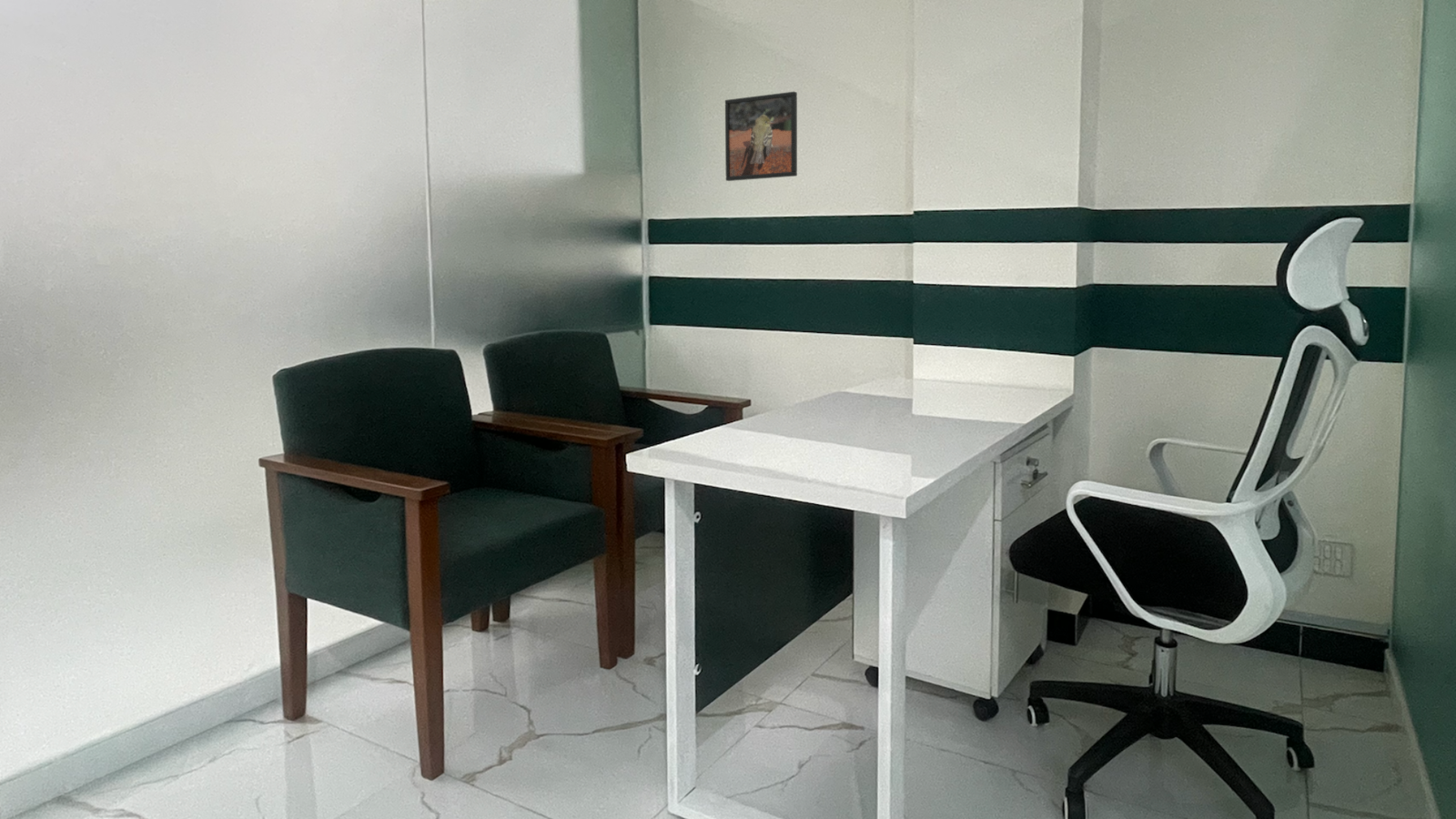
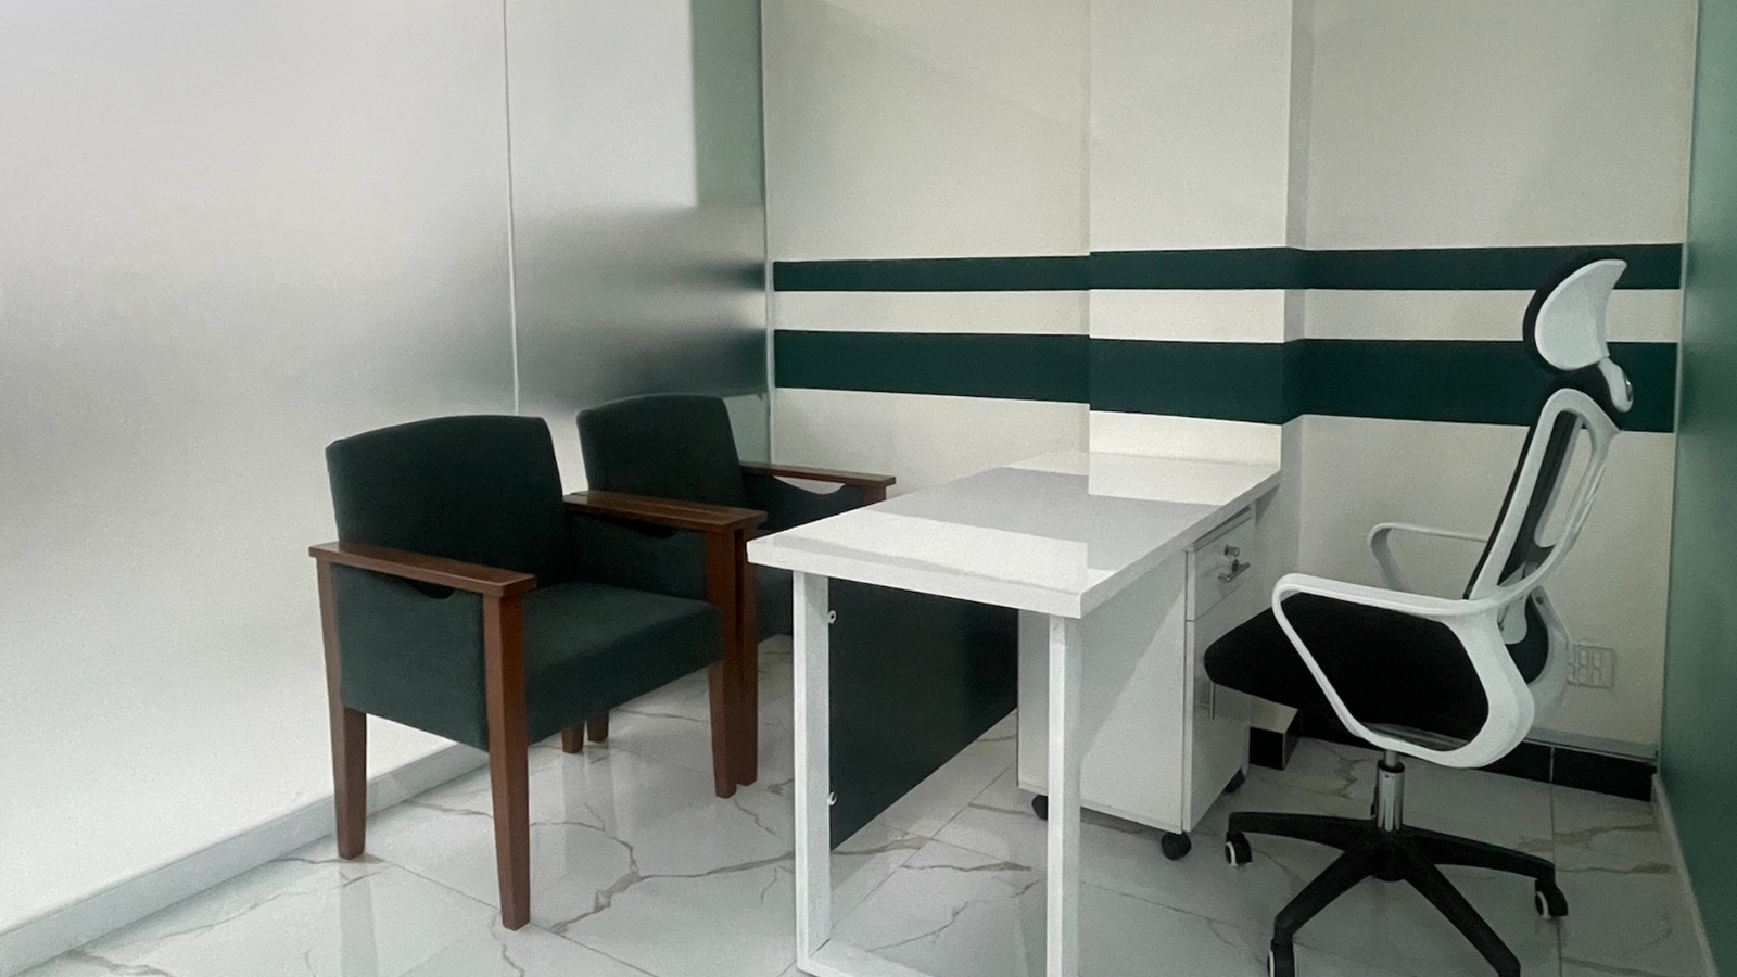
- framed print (760, 137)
